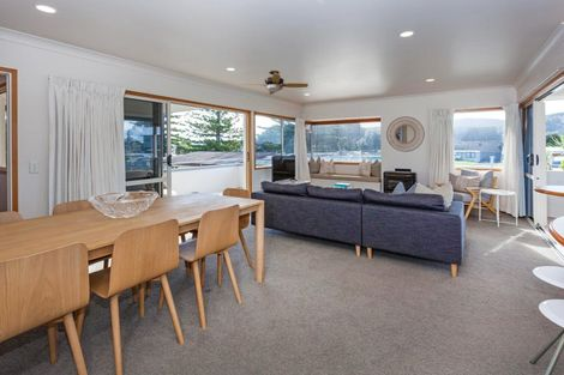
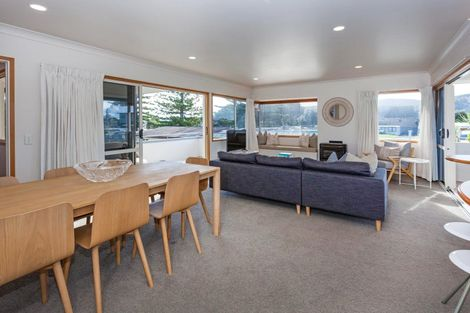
- ceiling fan (274, 81)
